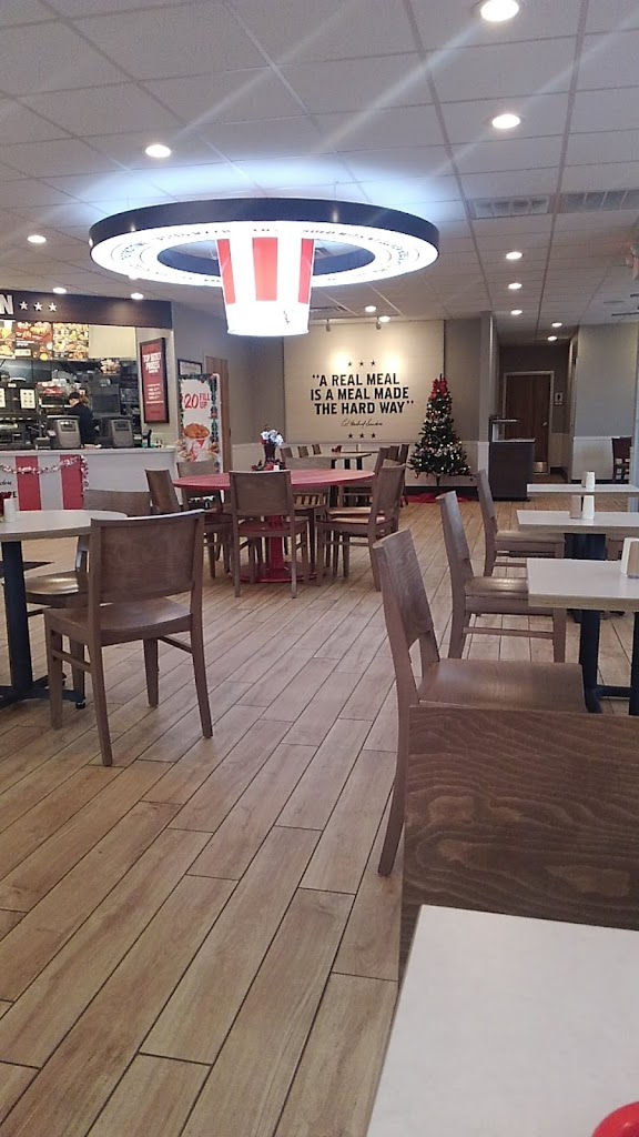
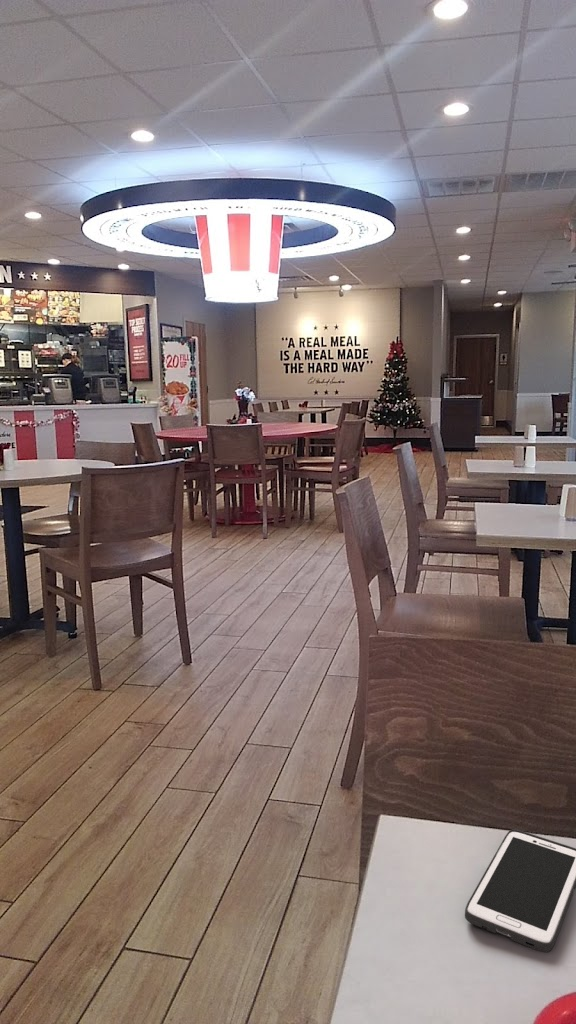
+ cell phone (527, 884)
